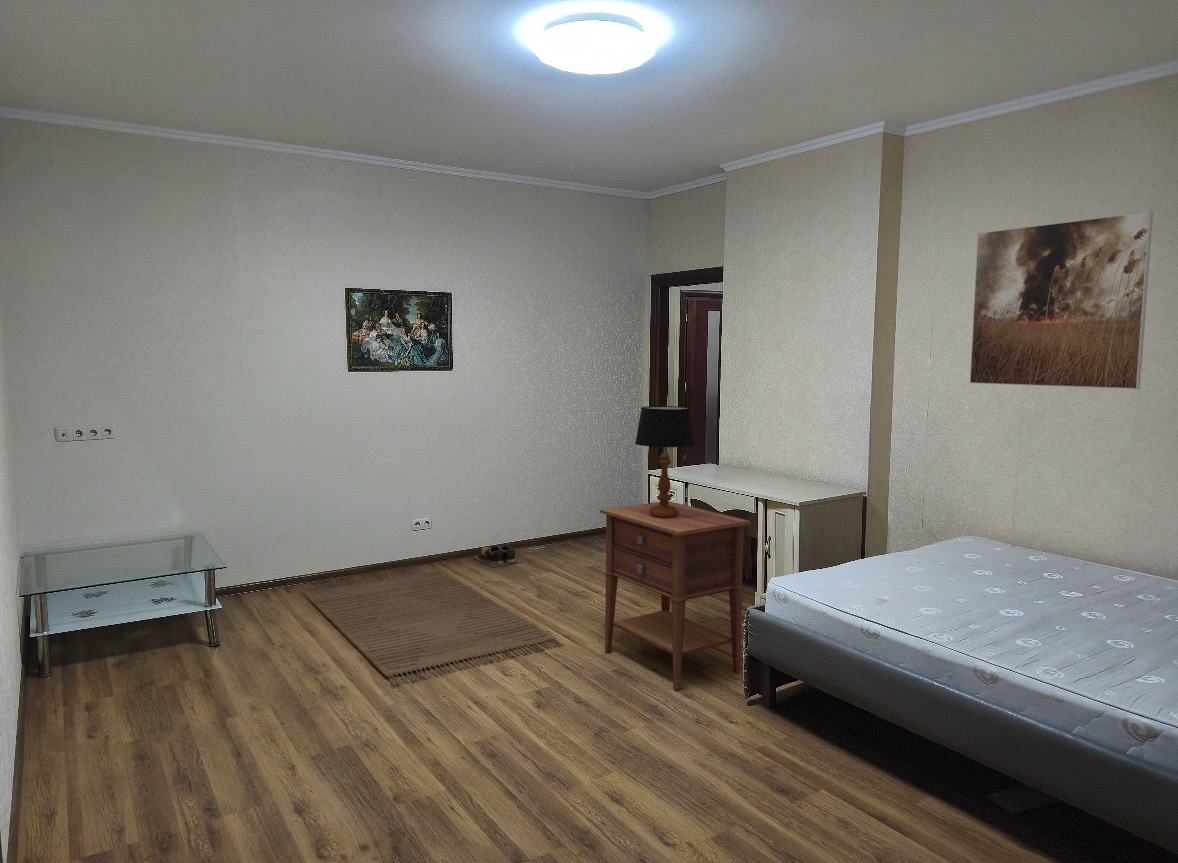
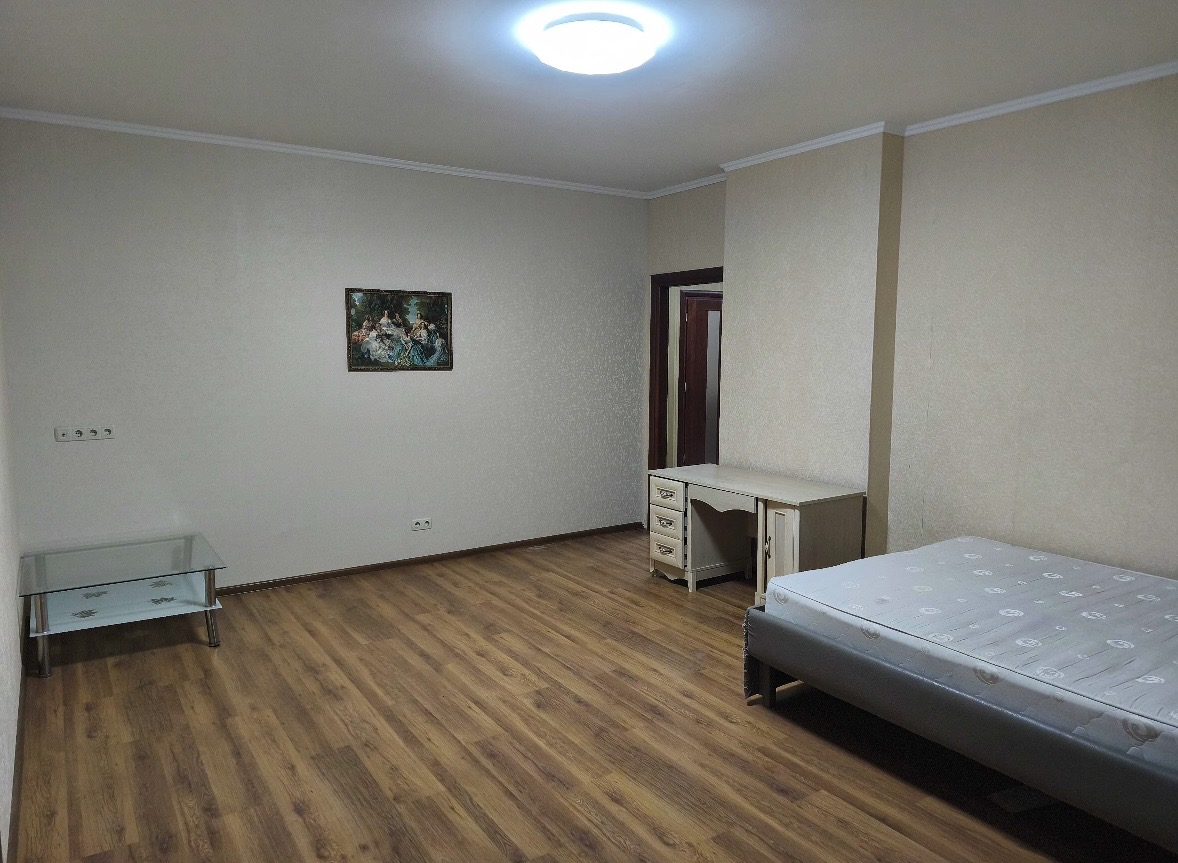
- nightstand (671, 588)
- shoes (497, 552)
- table lamp (664, 461)
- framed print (1053, 305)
- rug (419, 612)
